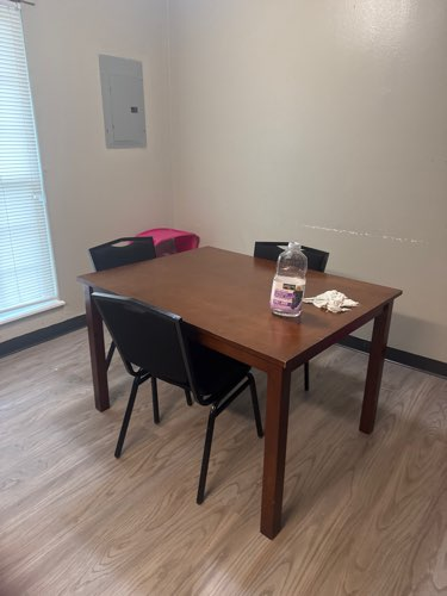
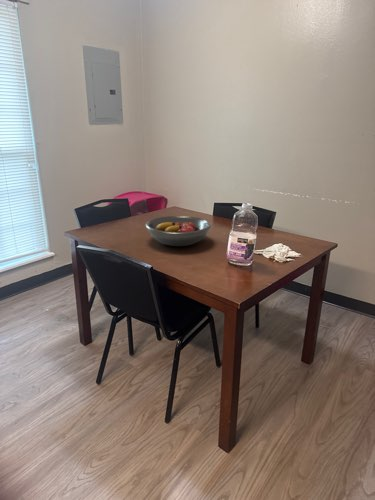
+ fruit bowl (178, 230)
